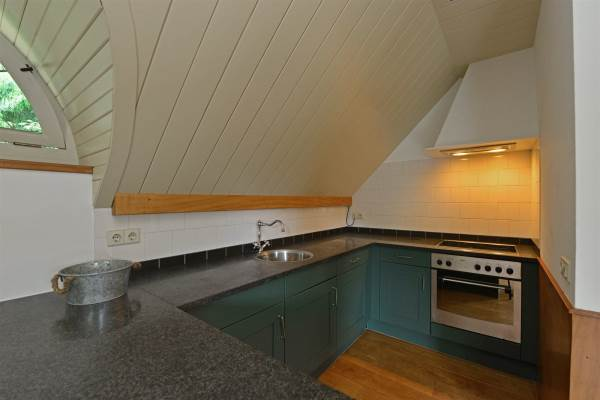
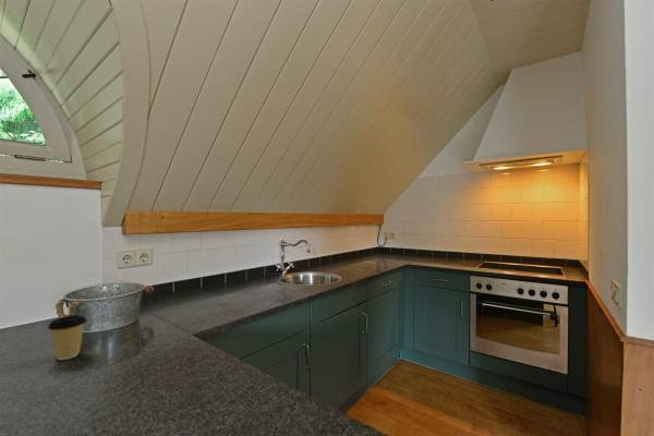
+ coffee cup (68, 336)
